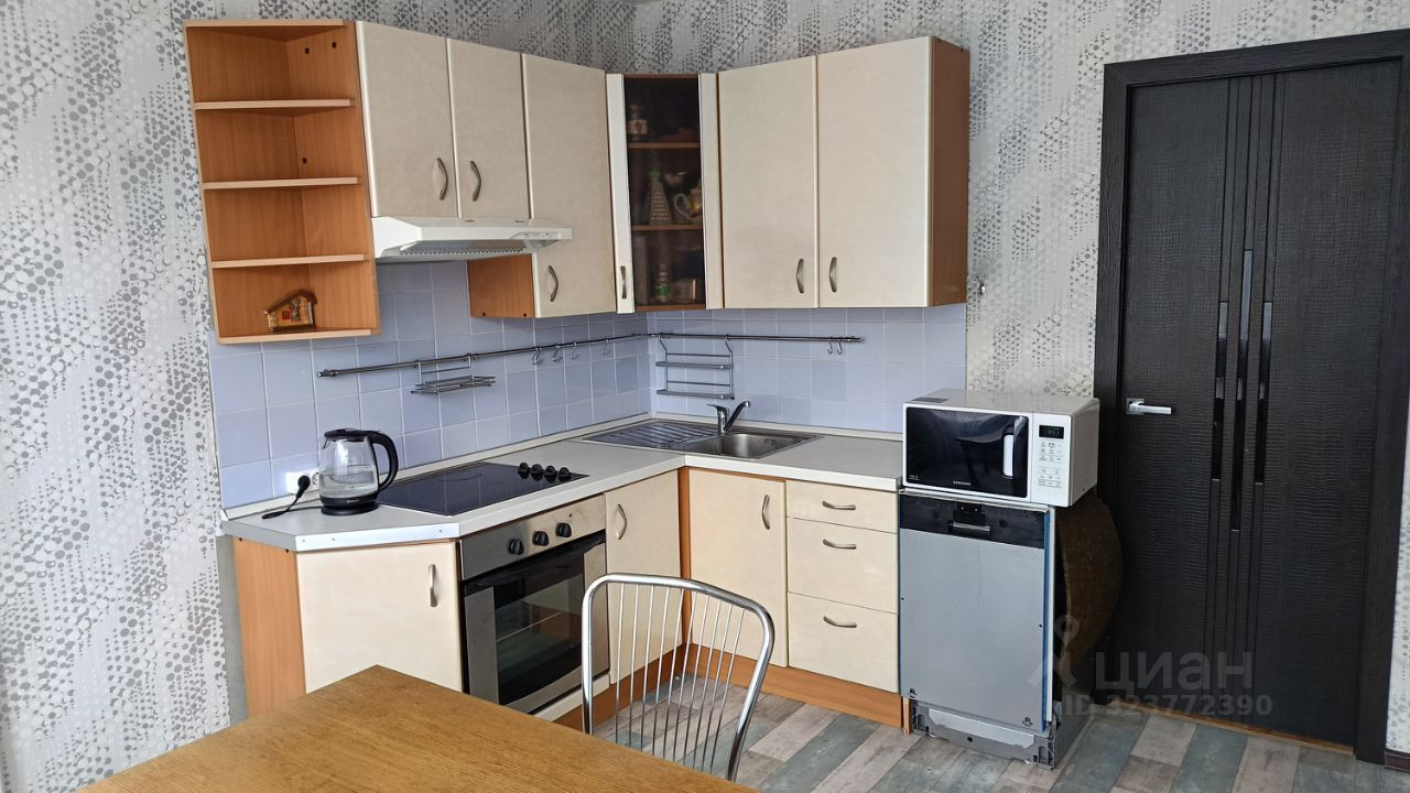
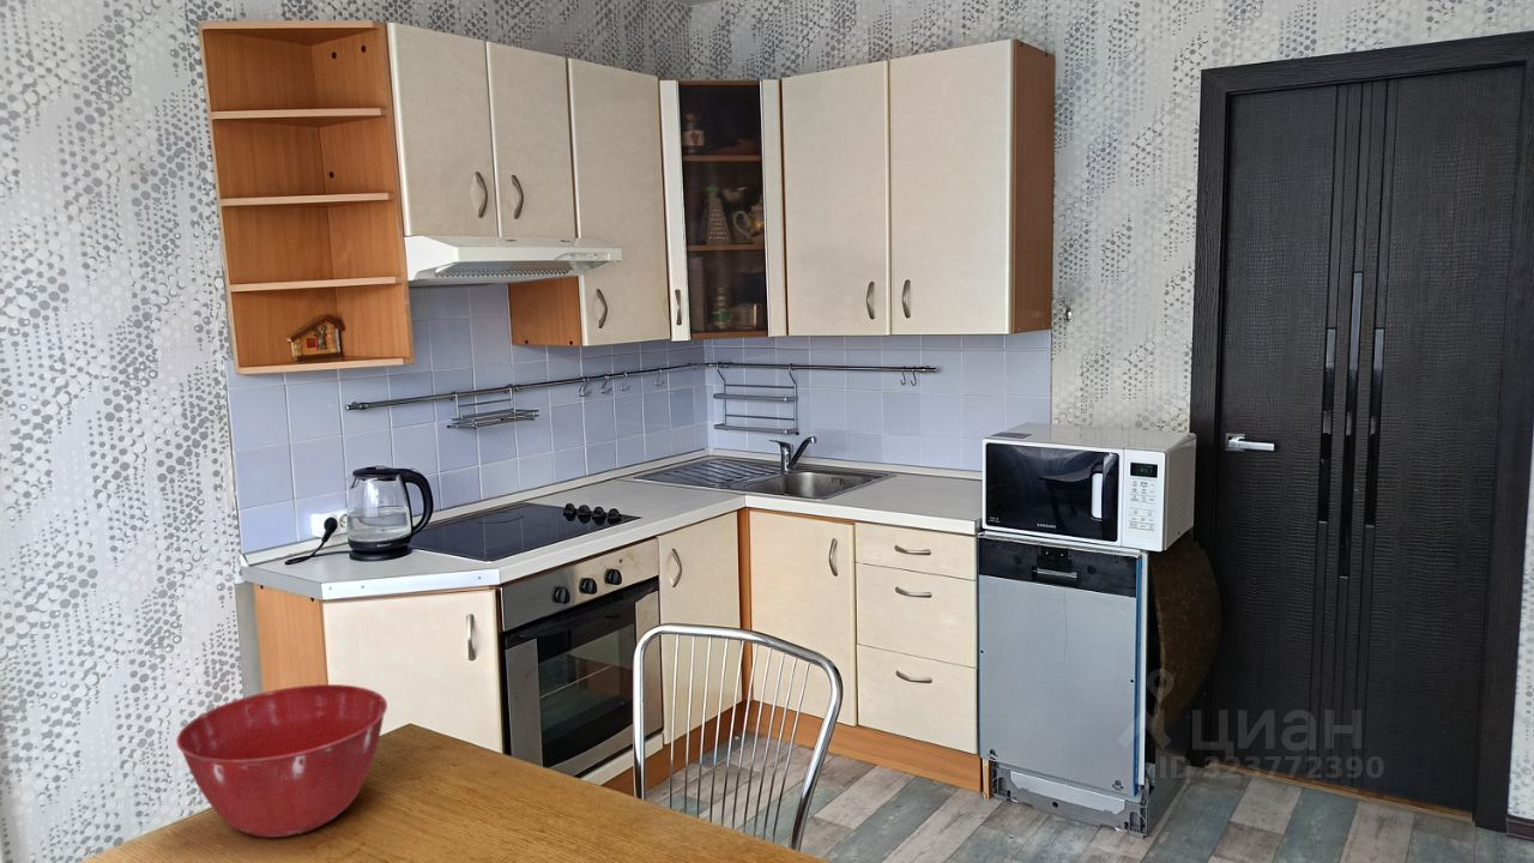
+ mixing bowl (289, 767)
